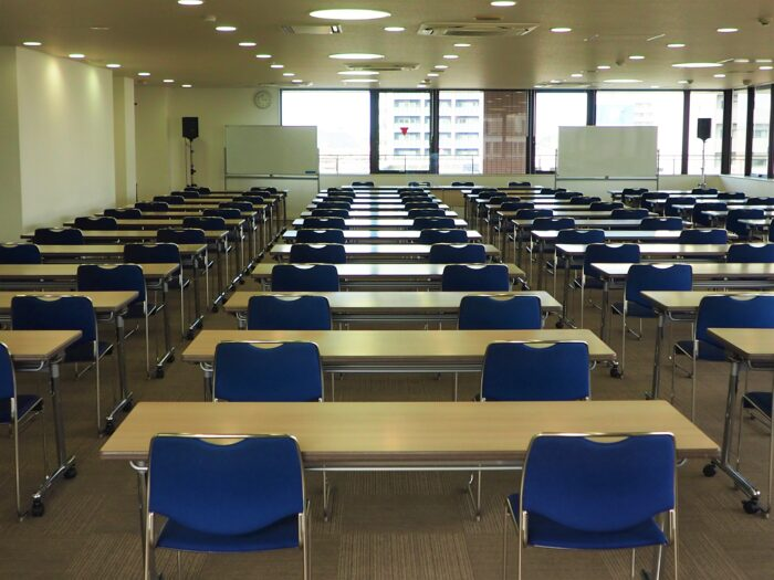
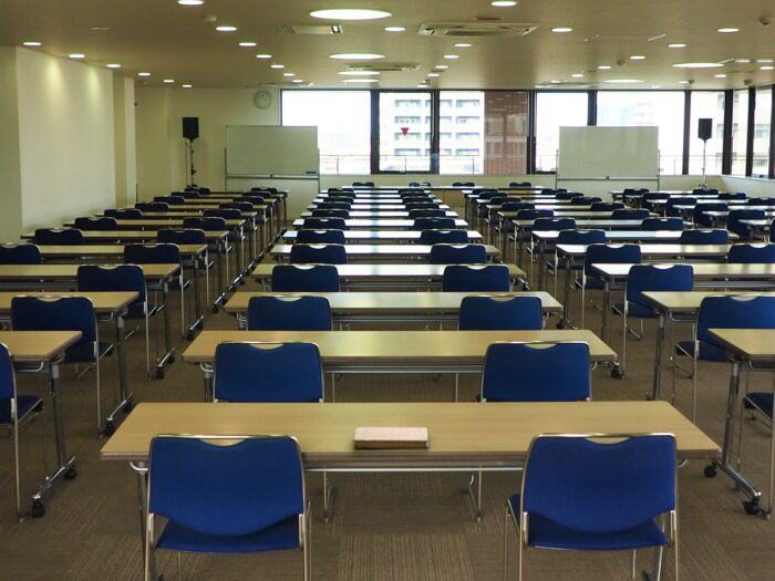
+ notebook (391, 436)
